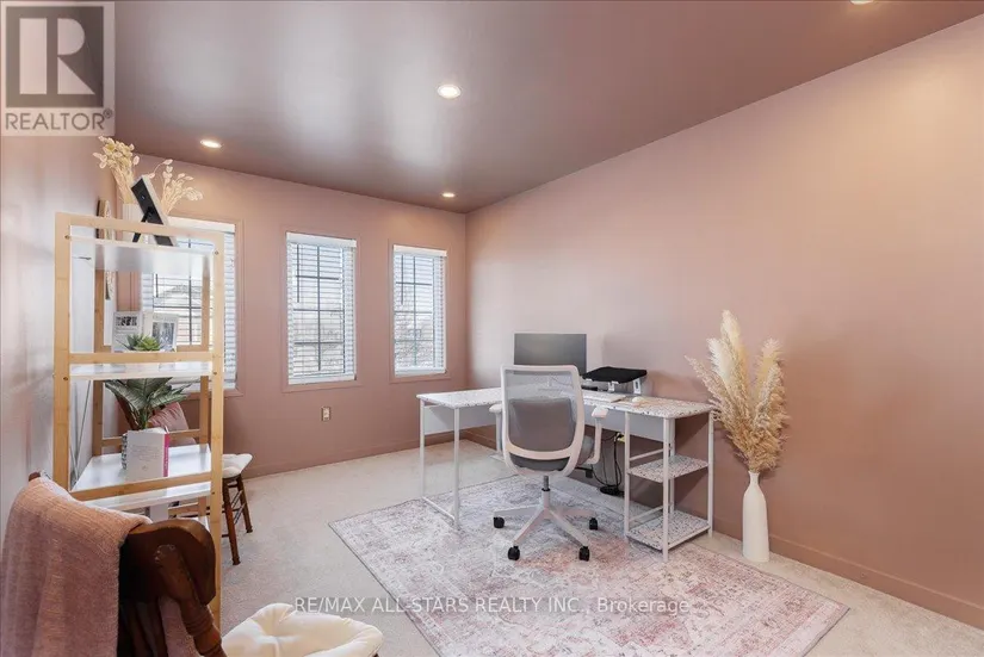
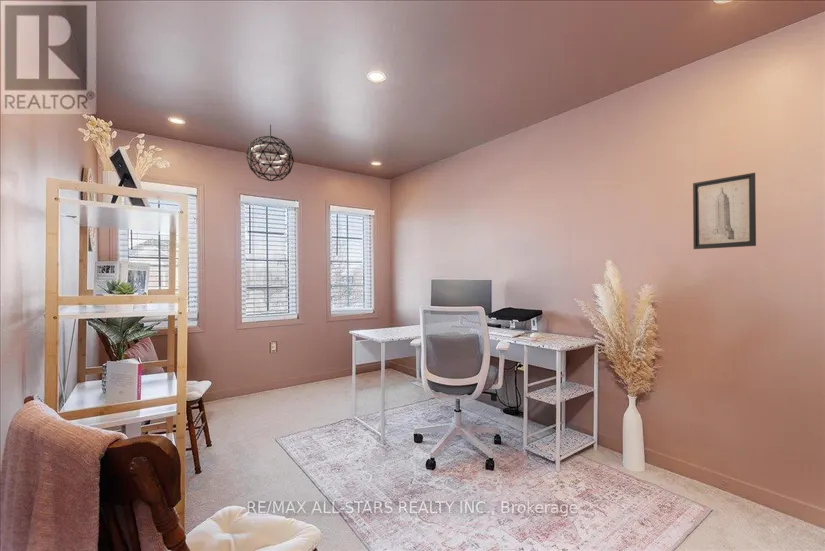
+ pendant light (270, 152)
+ wall art (722, 212)
